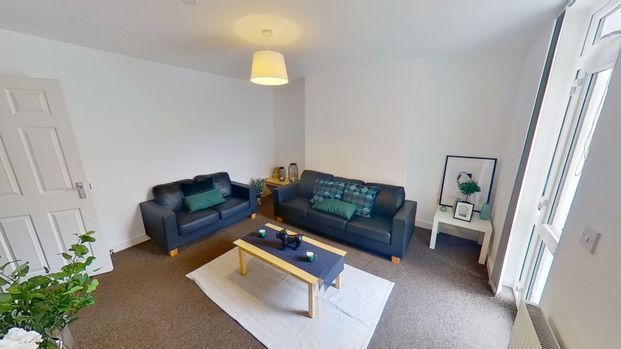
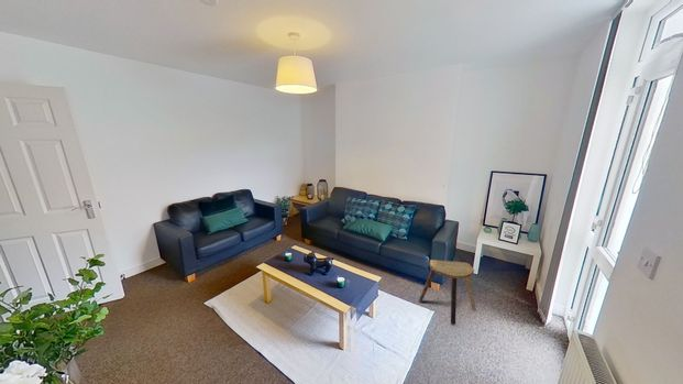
+ stool (451, 288)
